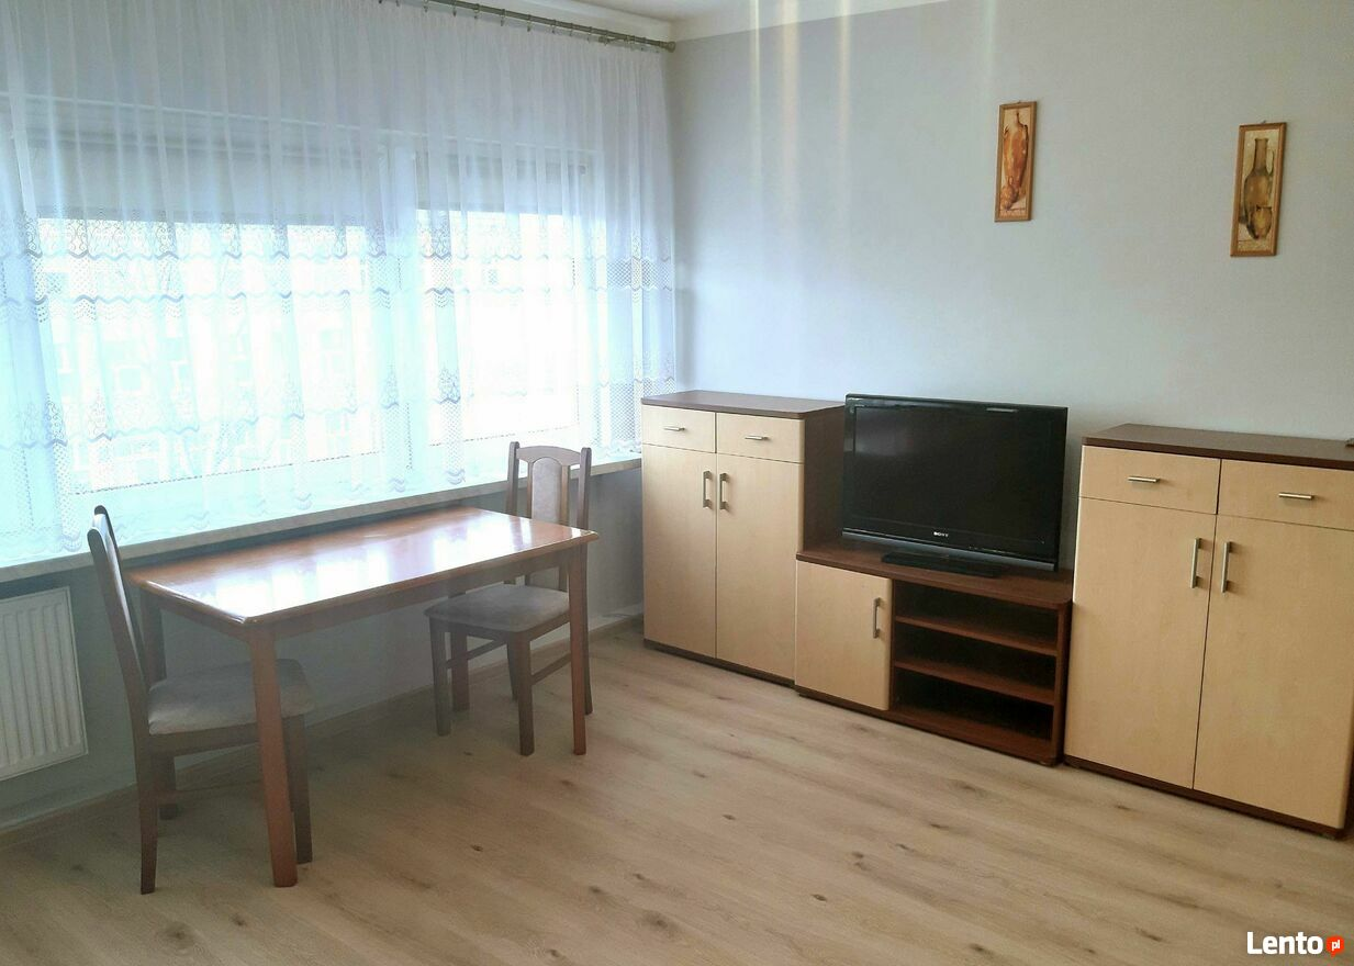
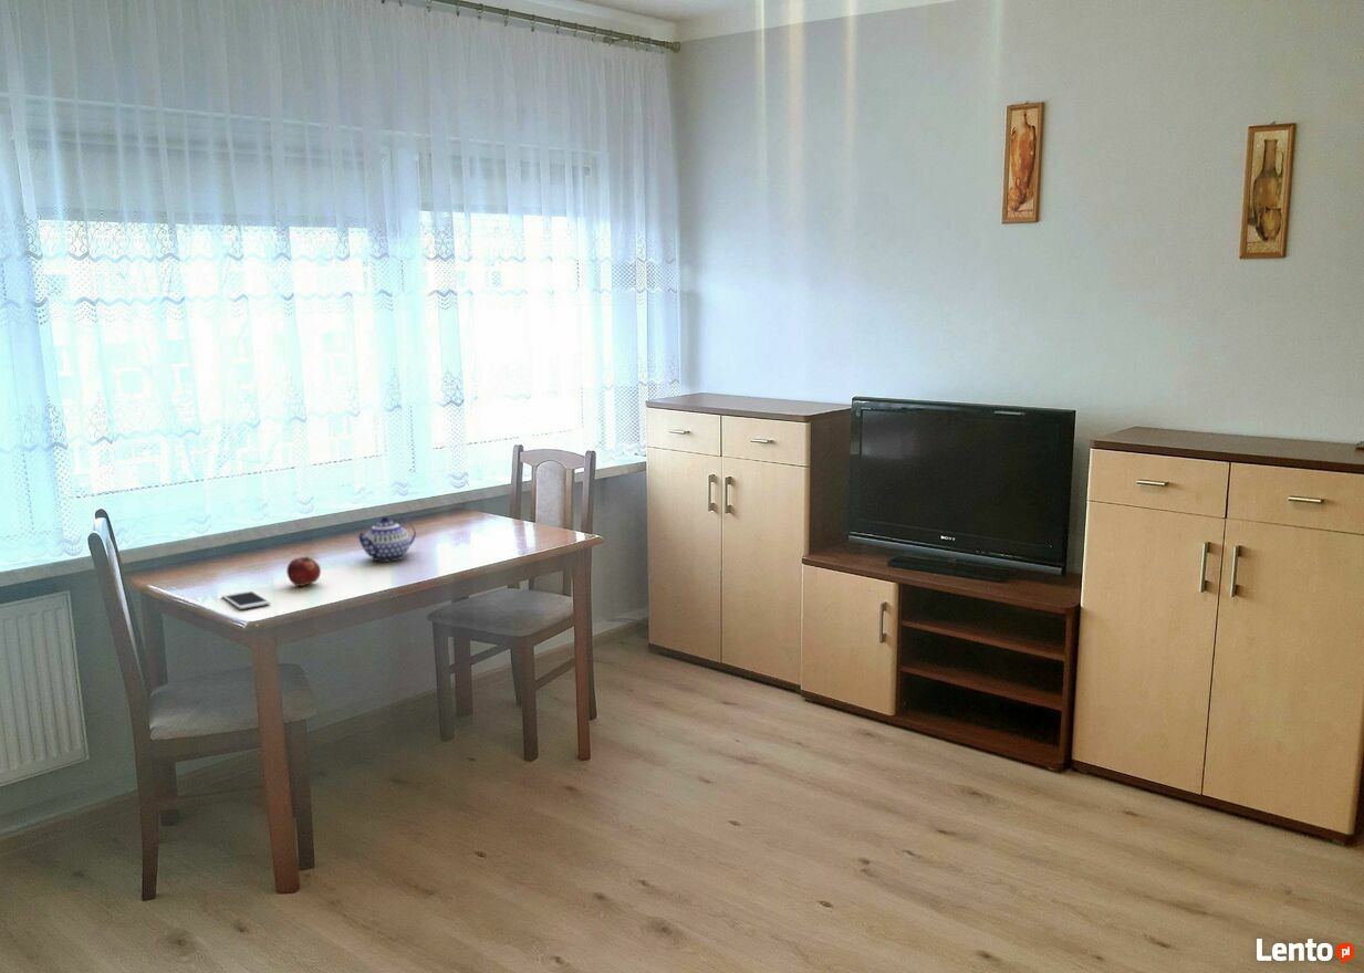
+ cell phone (246, 599)
+ fruit (303, 571)
+ teapot (387, 536)
